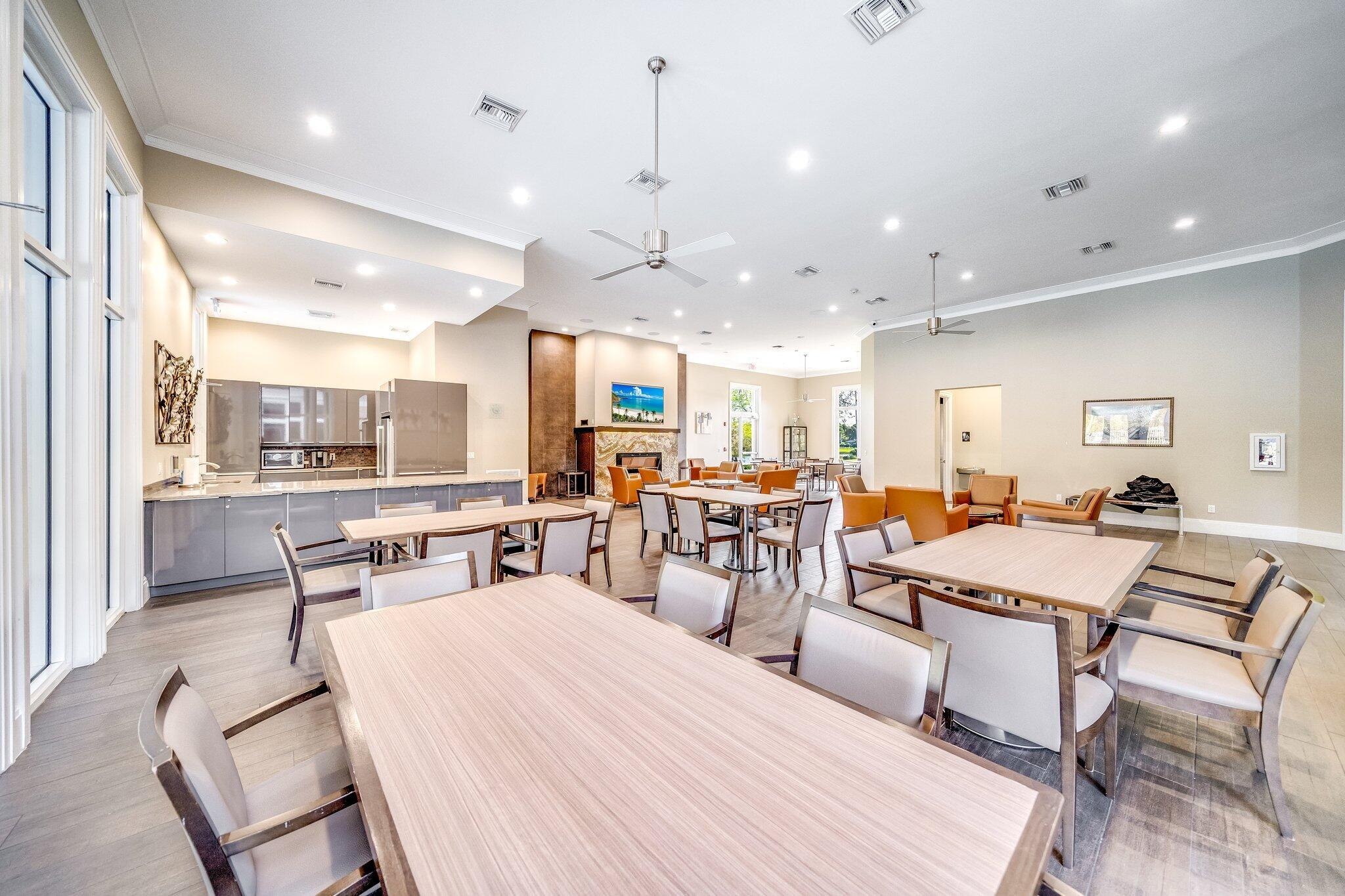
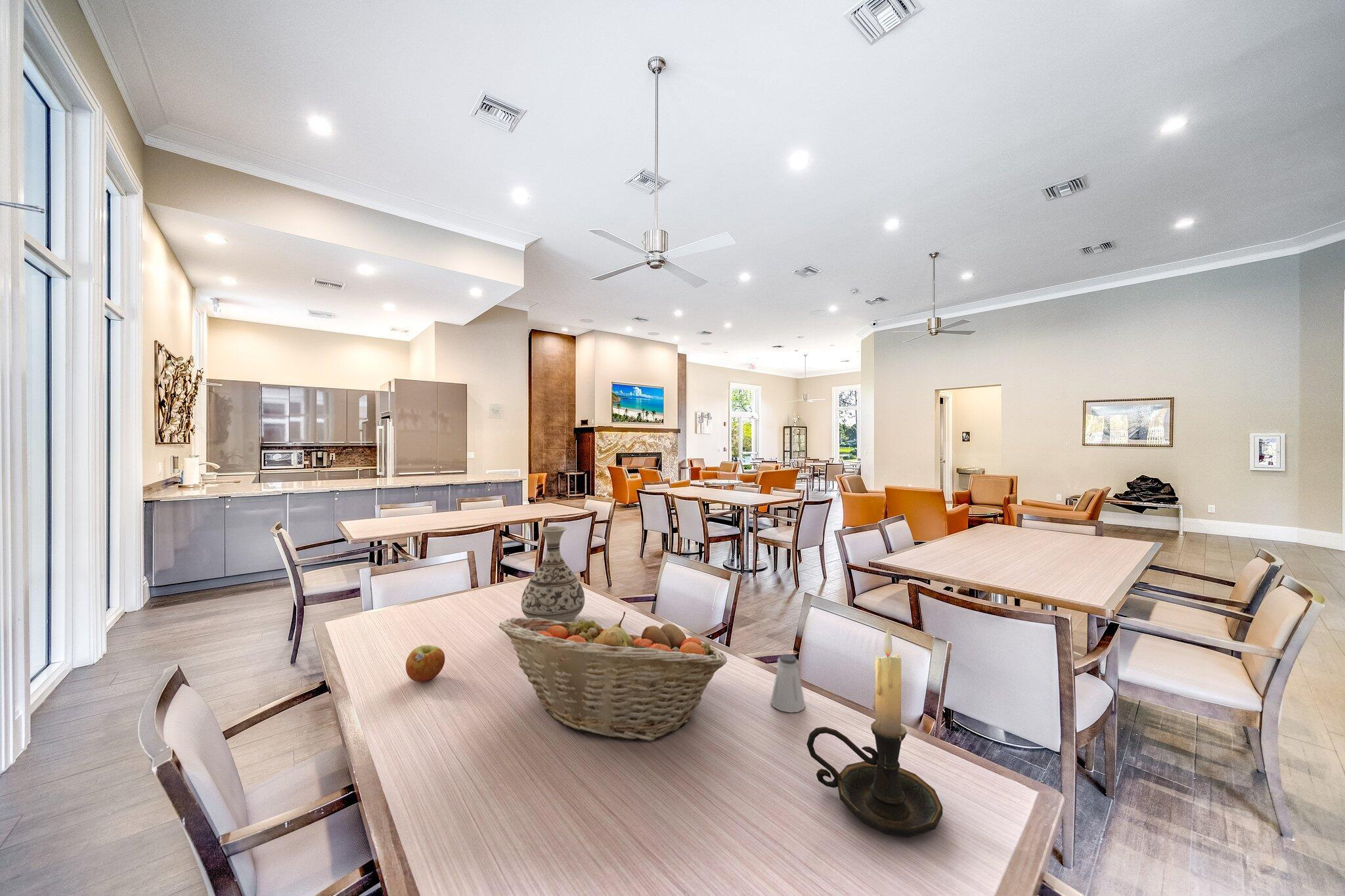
+ candle holder (873, 709)
+ apple (424, 663)
+ vase (553, 575)
+ saltshaker (787, 680)
+ fruit basket (611, 657)
